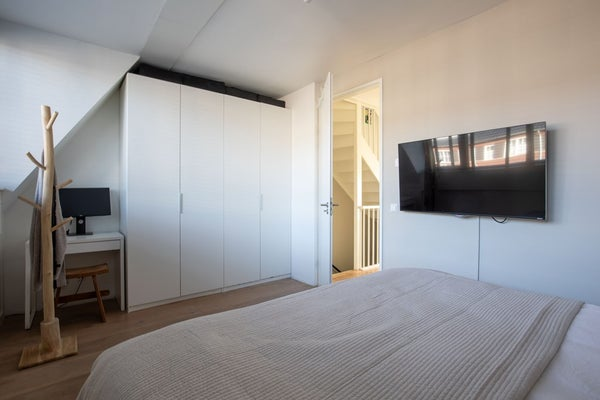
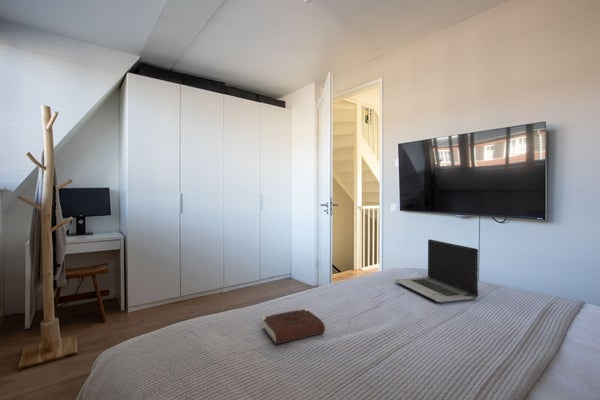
+ book (292, 324)
+ laptop computer (432, 267)
